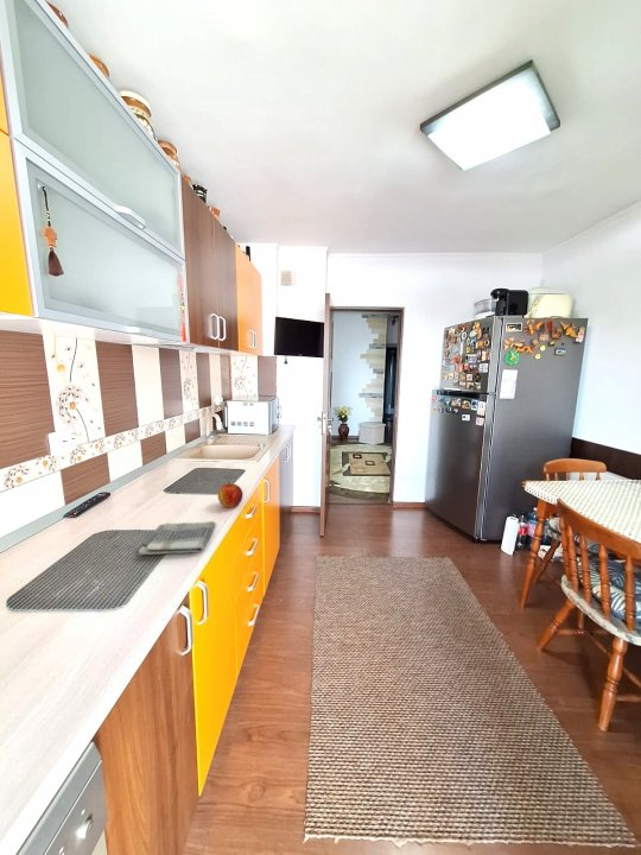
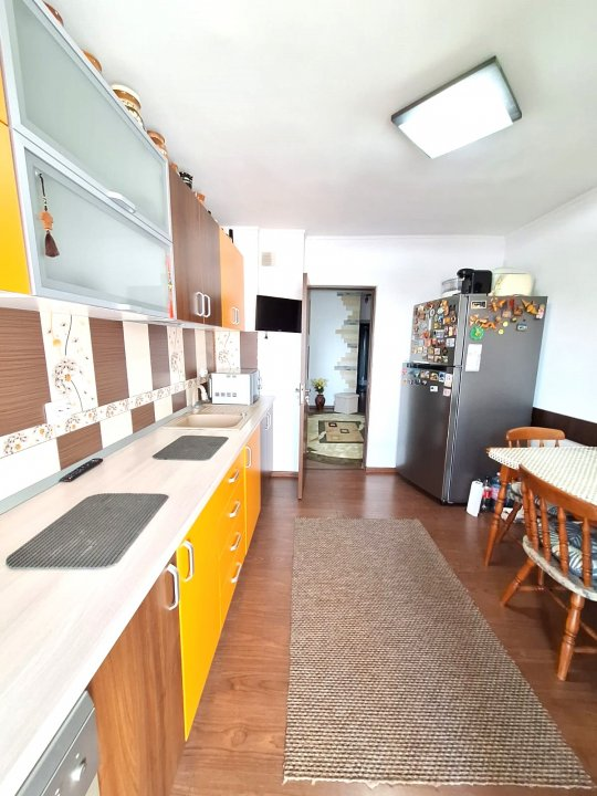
- apple (230, 493)
- dish towel (179, 534)
